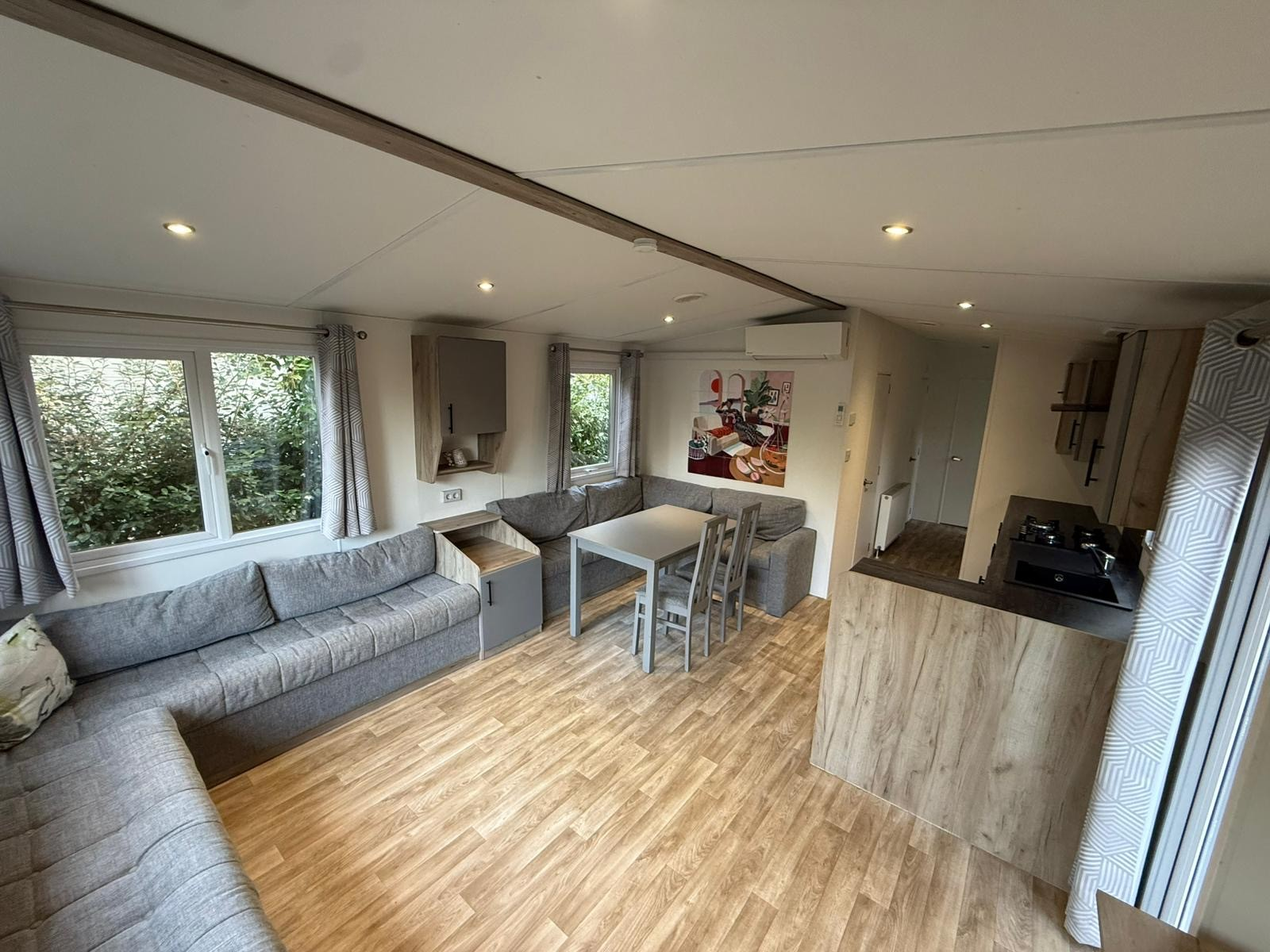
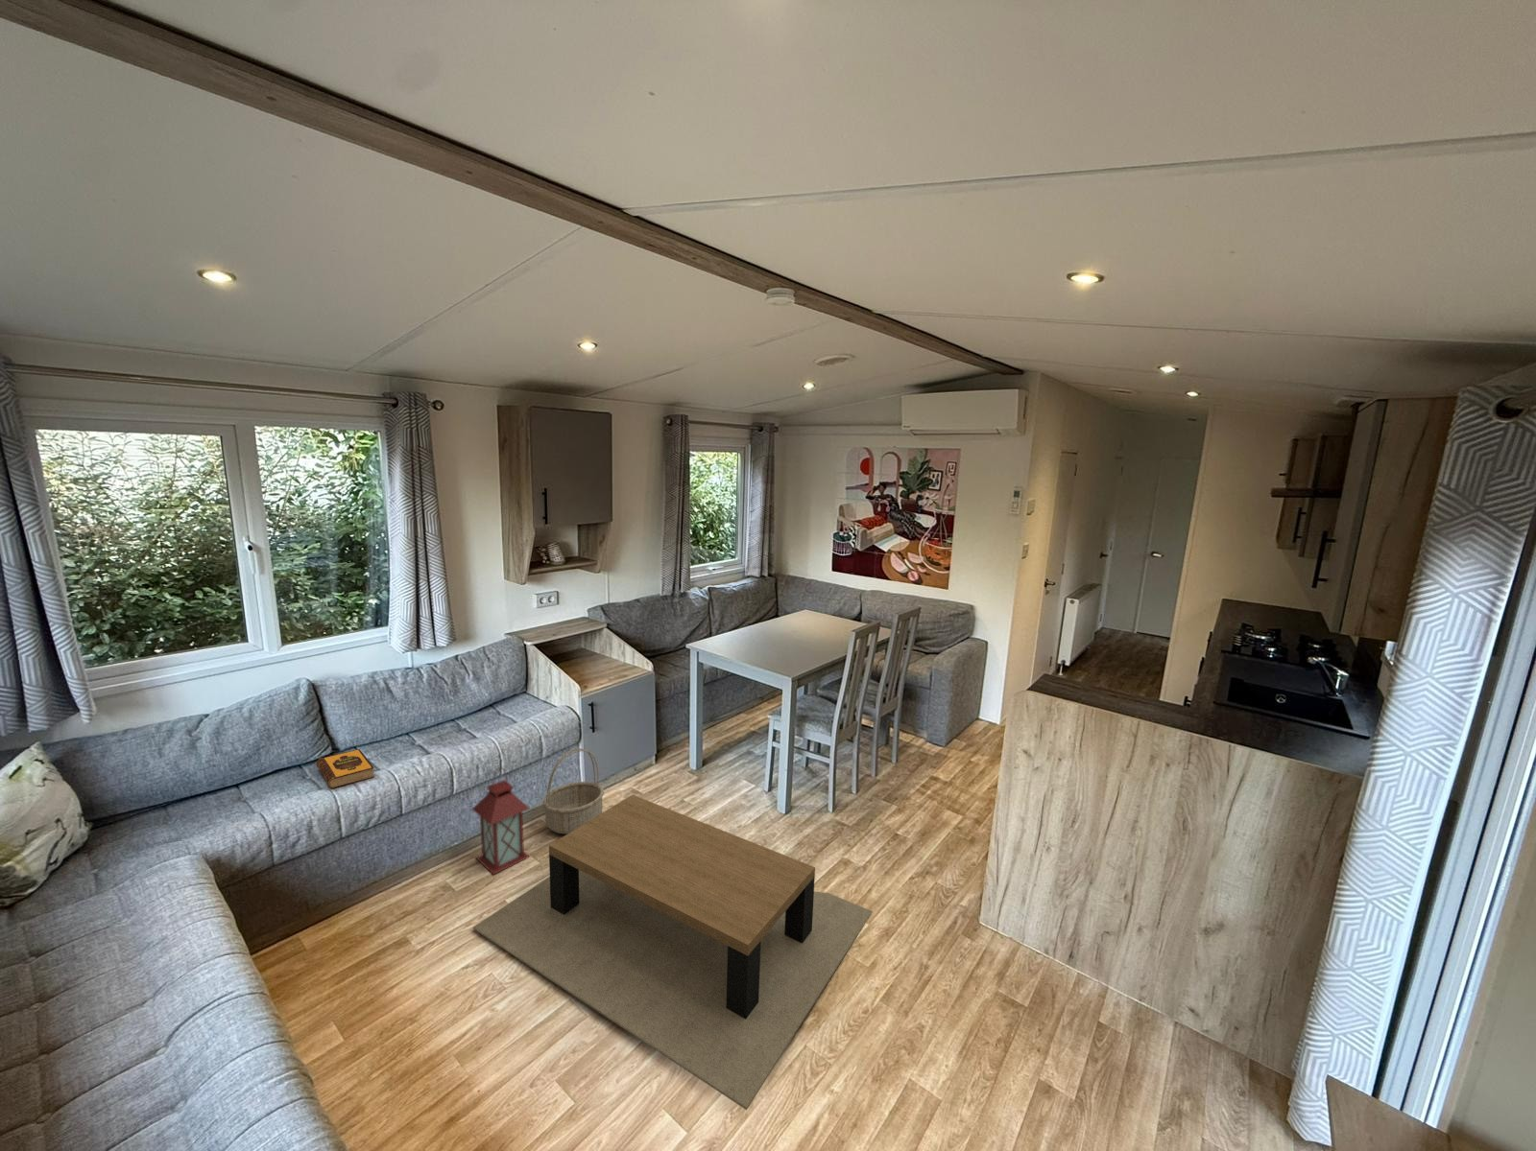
+ coffee table (679, 889)
+ lantern (501, 812)
+ basket (573, 787)
+ hardback book (345, 768)
